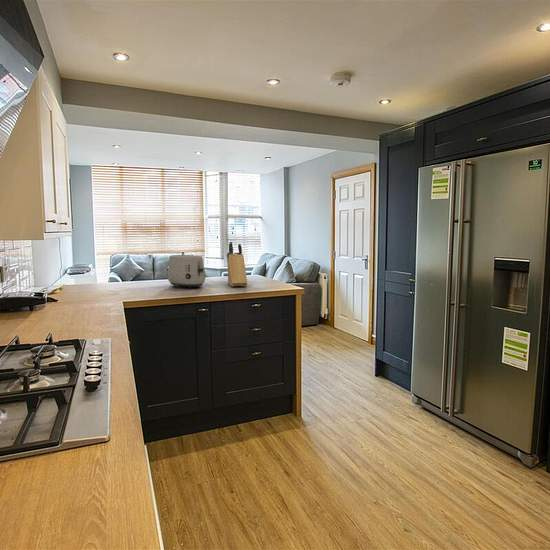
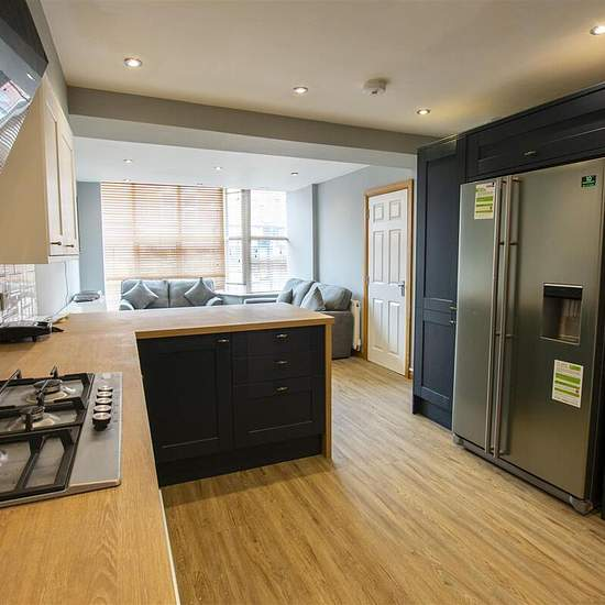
- toaster (186, 271)
- knife block (236, 263)
